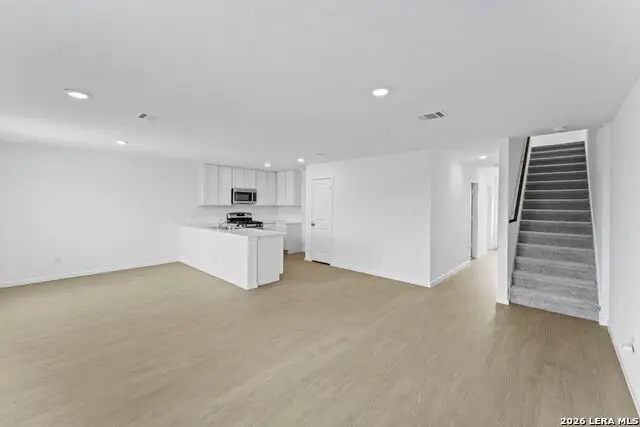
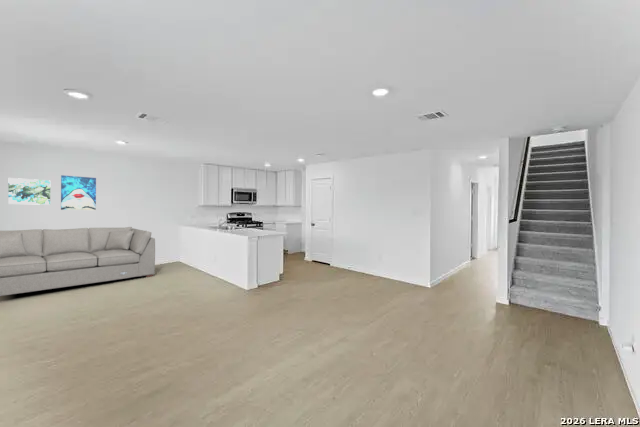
+ wall art (30, 191)
+ sofa (74, 256)
+ wall art (79, 193)
